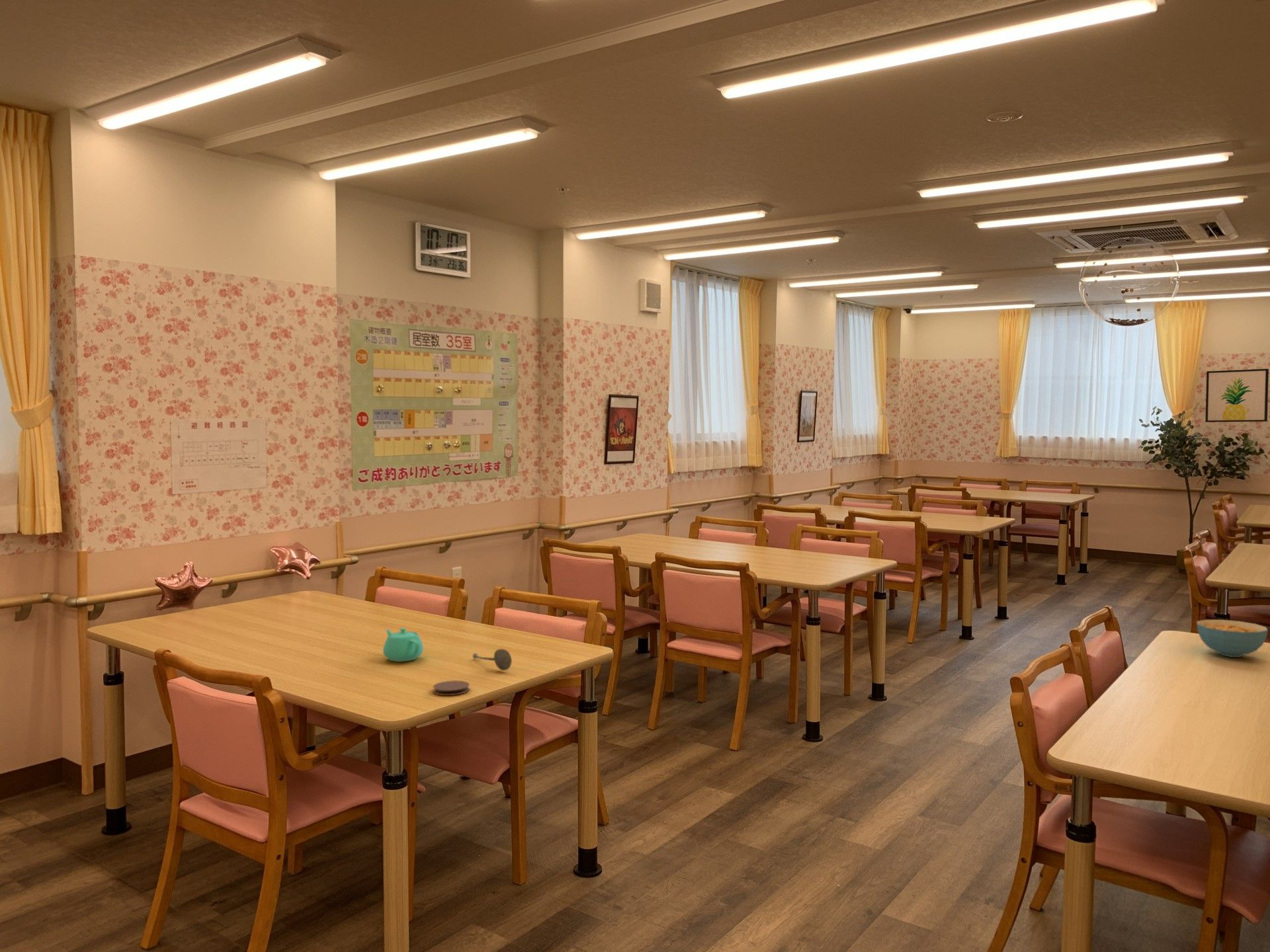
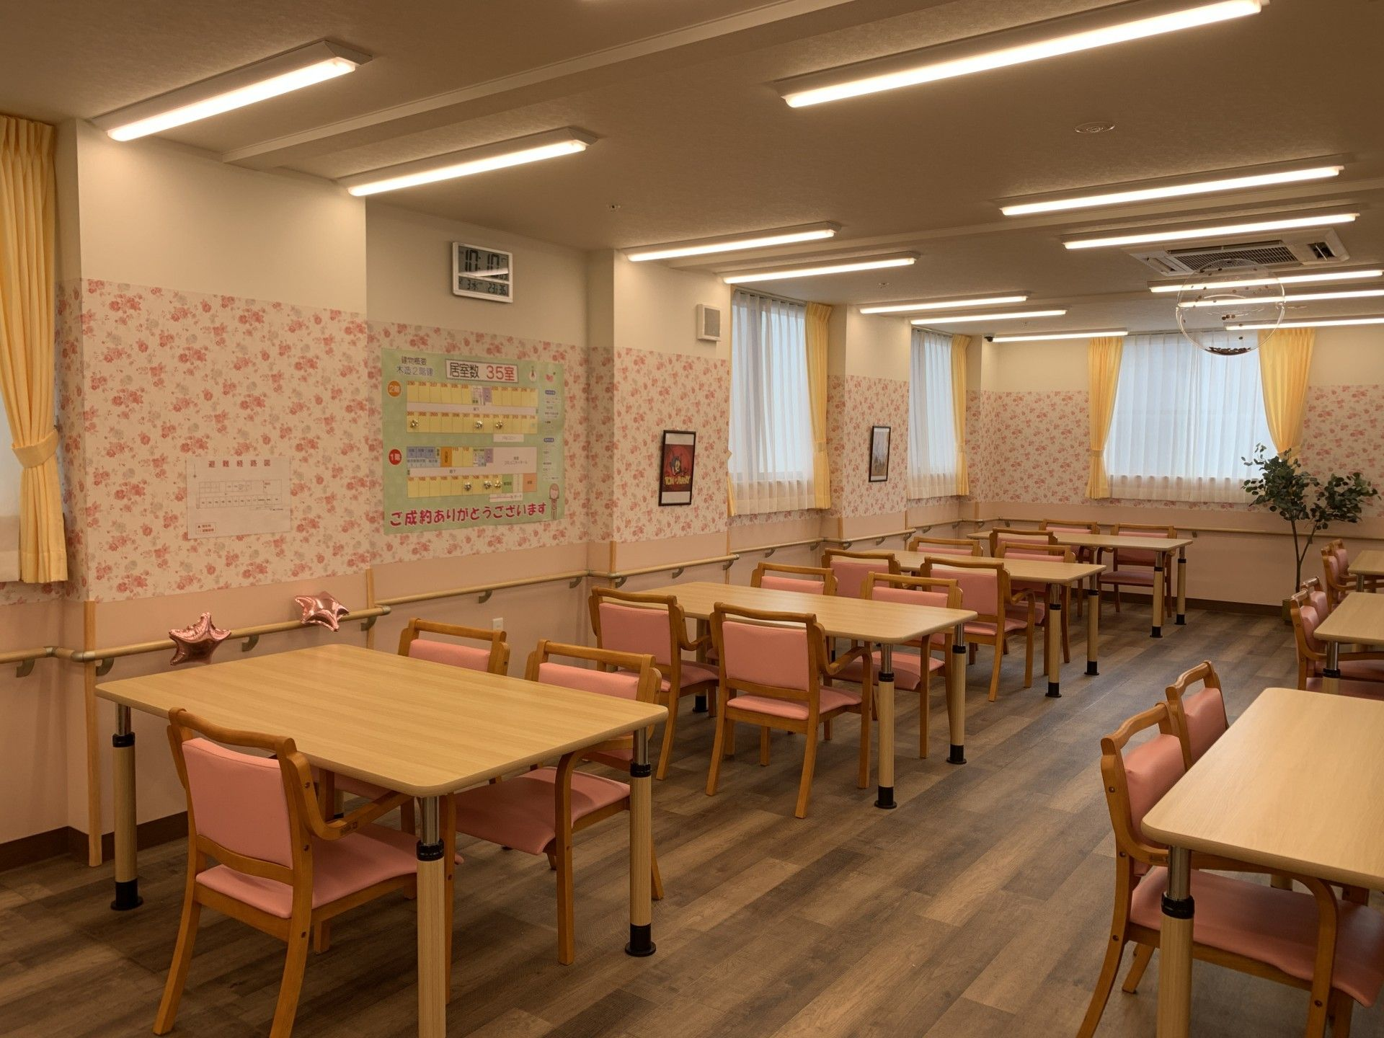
- soupspoon (490, 658)
- cereal bowl (1231, 640)
- coaster (451, 688)
- wall art (1236, 395)
- teapot (402, 643)
